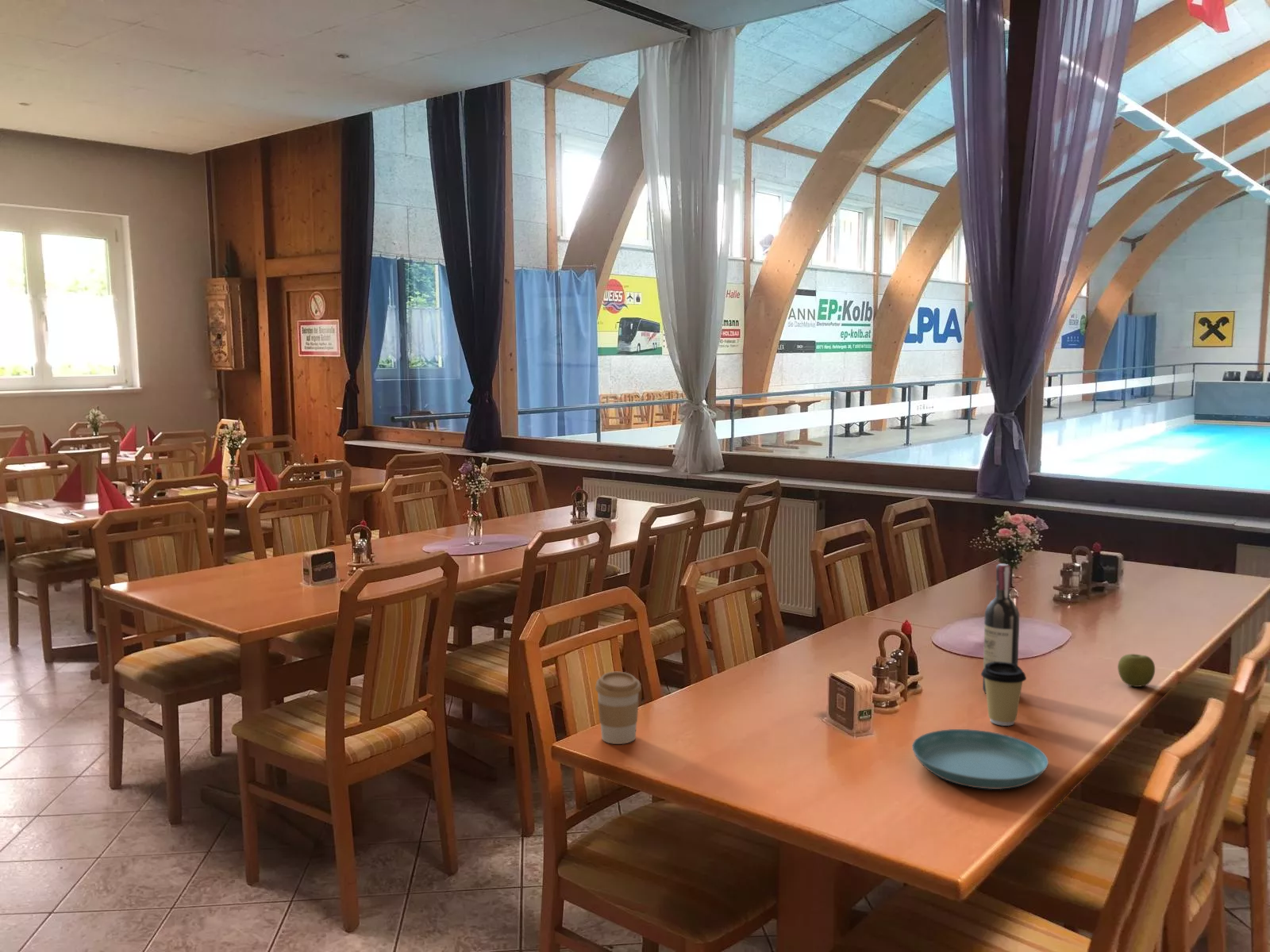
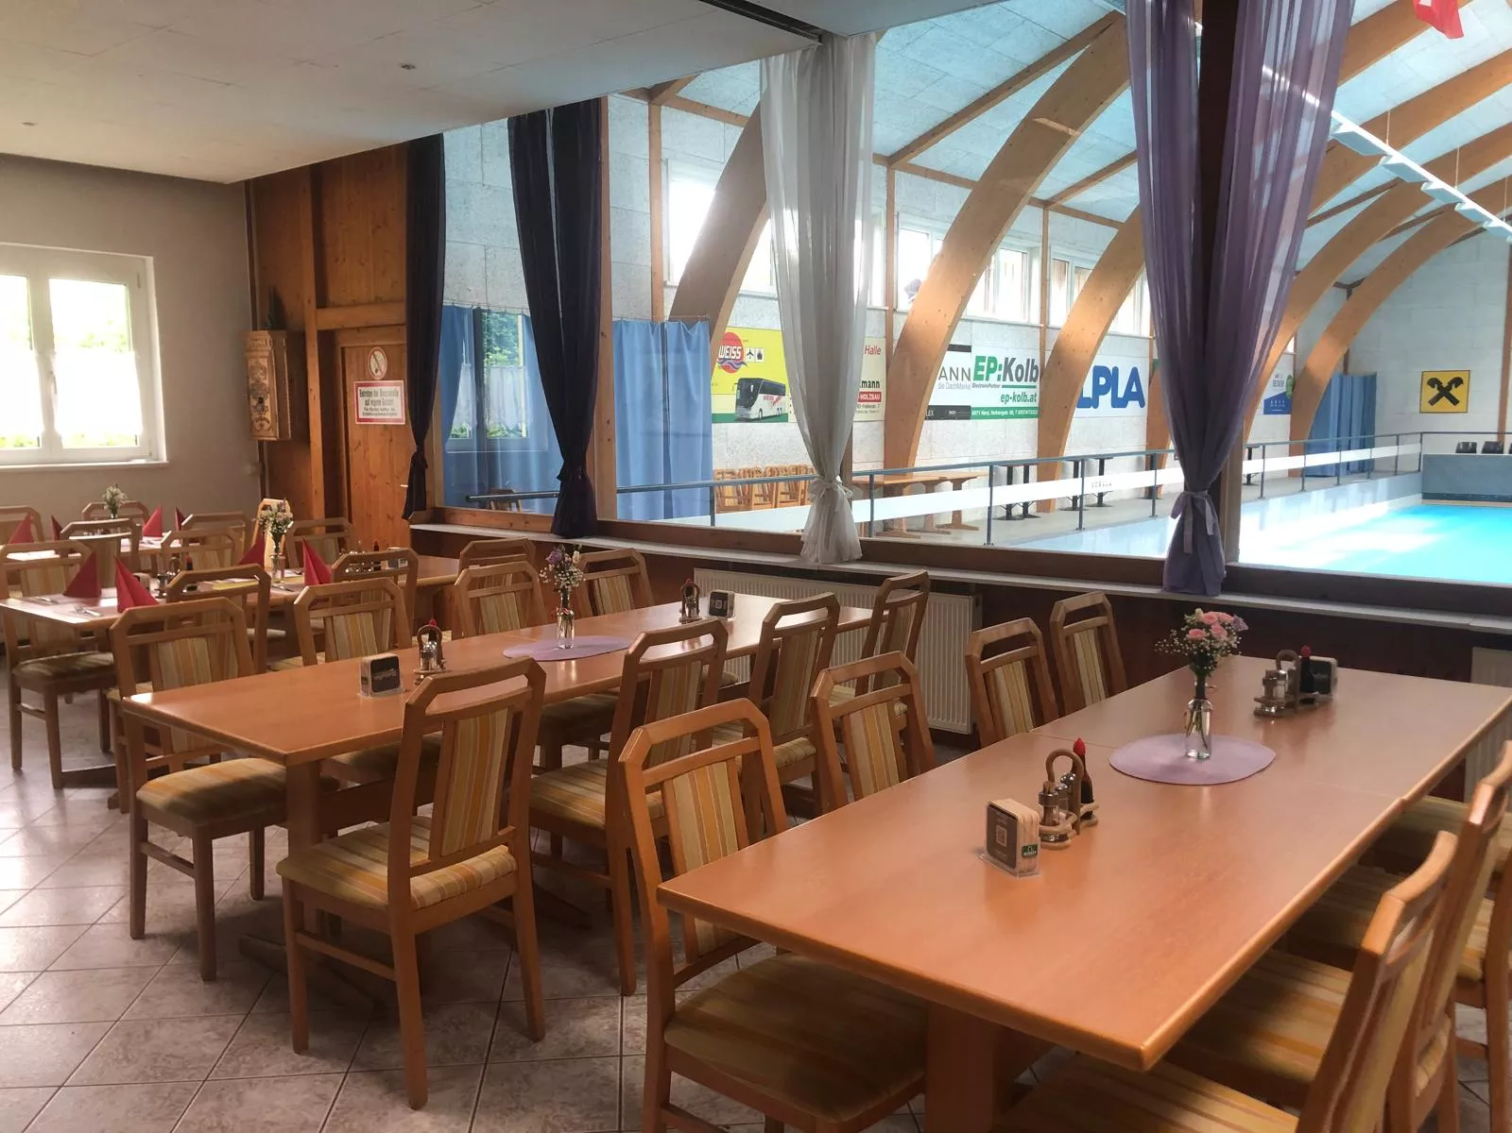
- coffee cup (1003, 694)
- saucer (978, 760)
- coffee cup (618, 707)
- wine bottle (1001, 628)
- apple (1136, 670)
